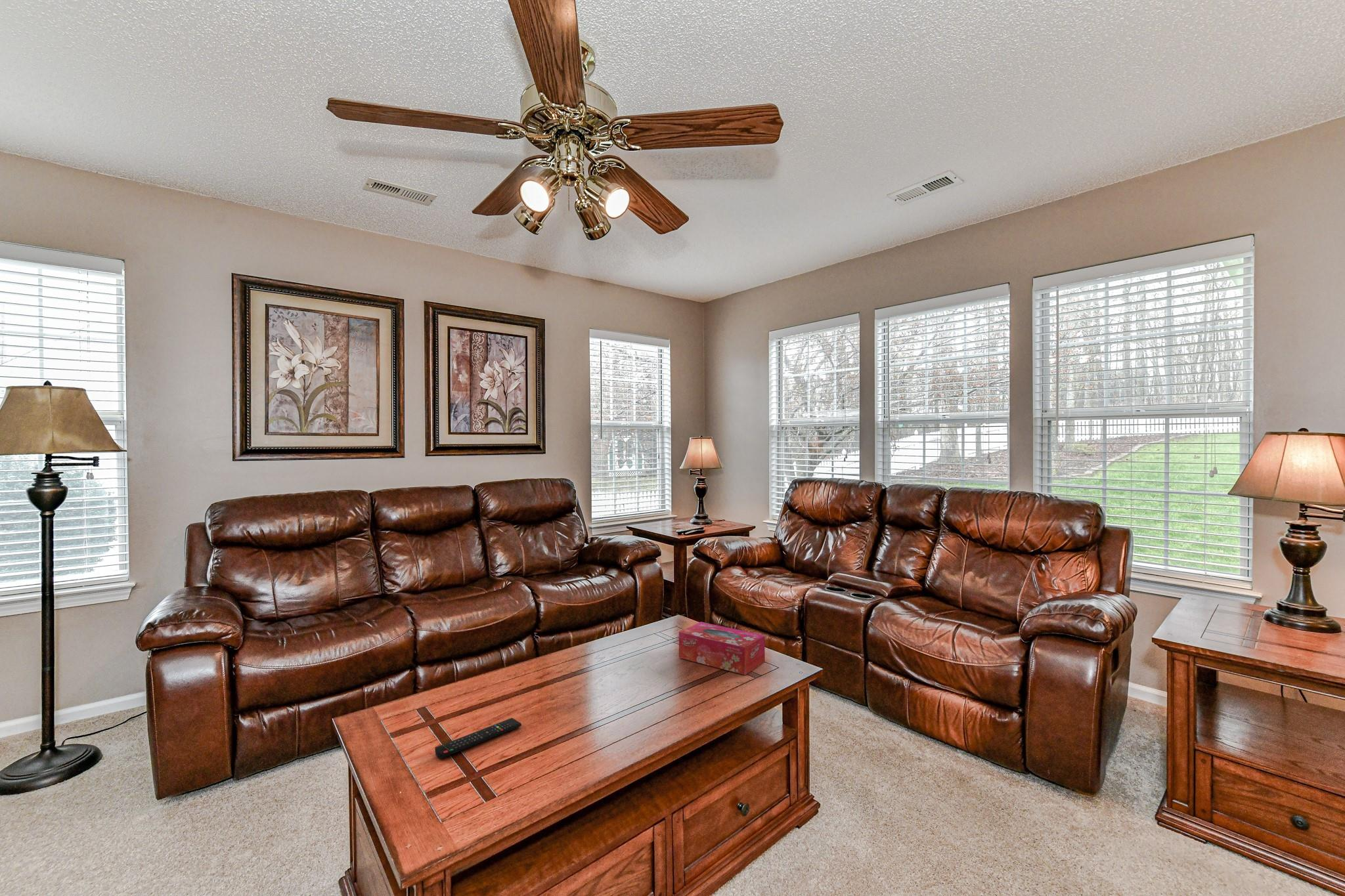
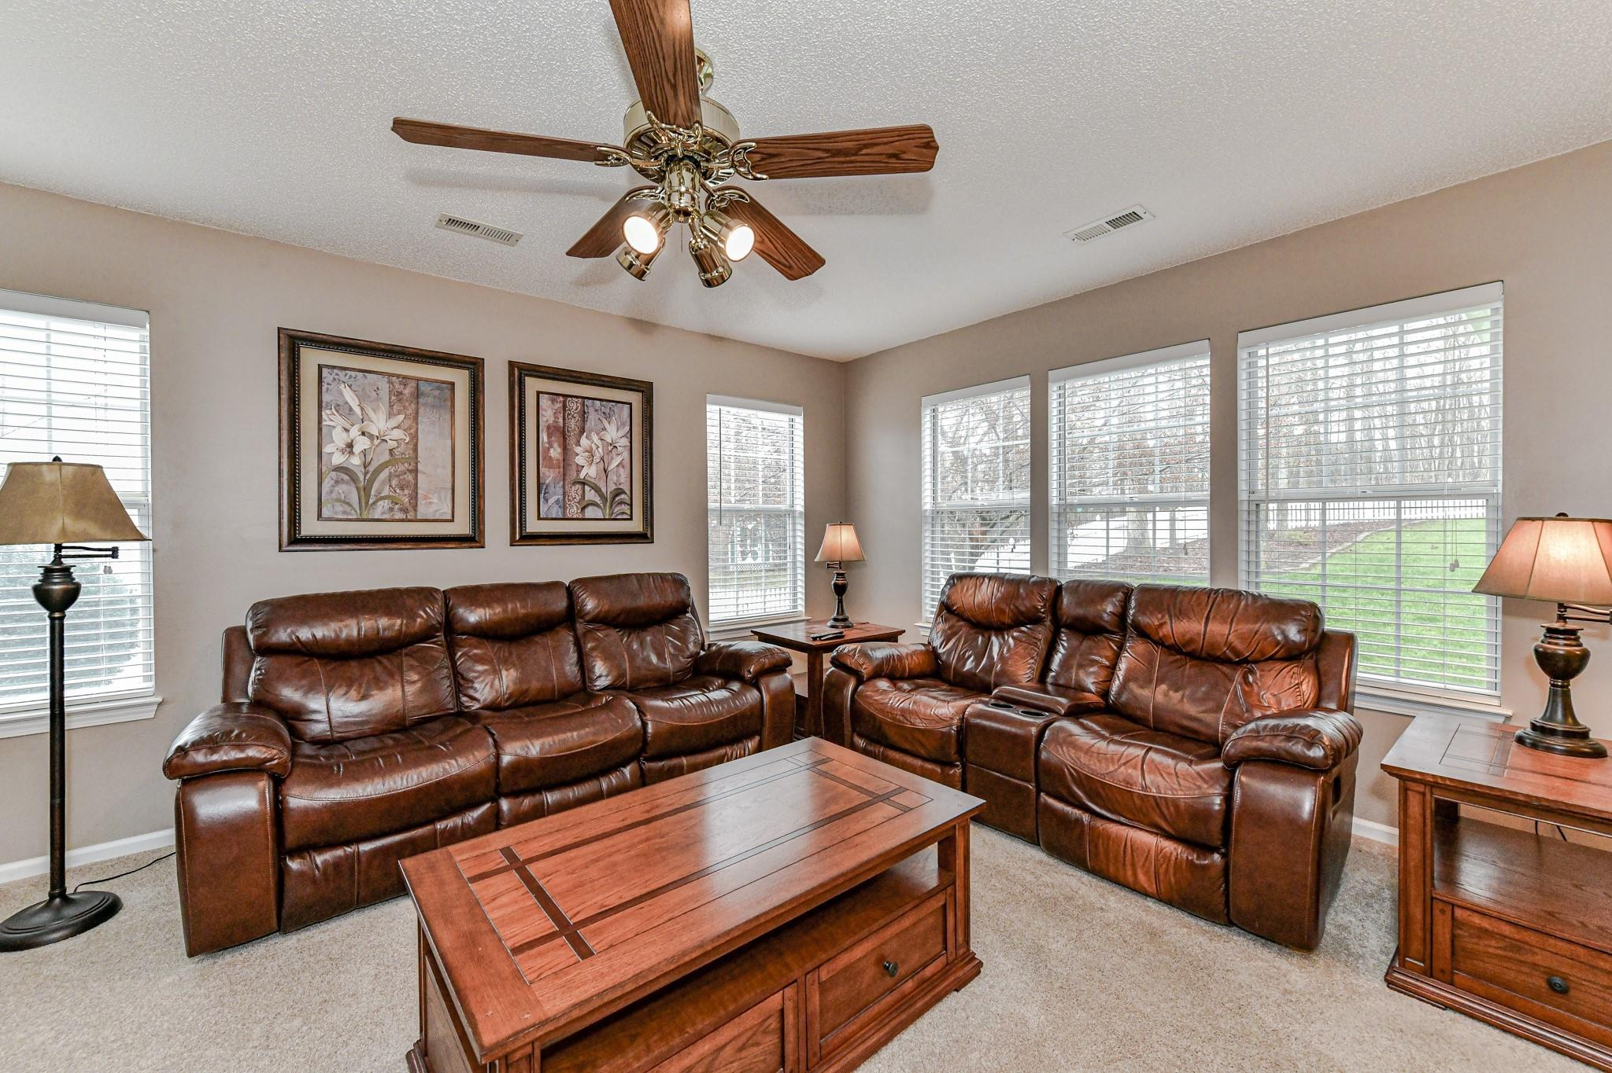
- remote control (479, 738)
- tissue box (721, 647)
